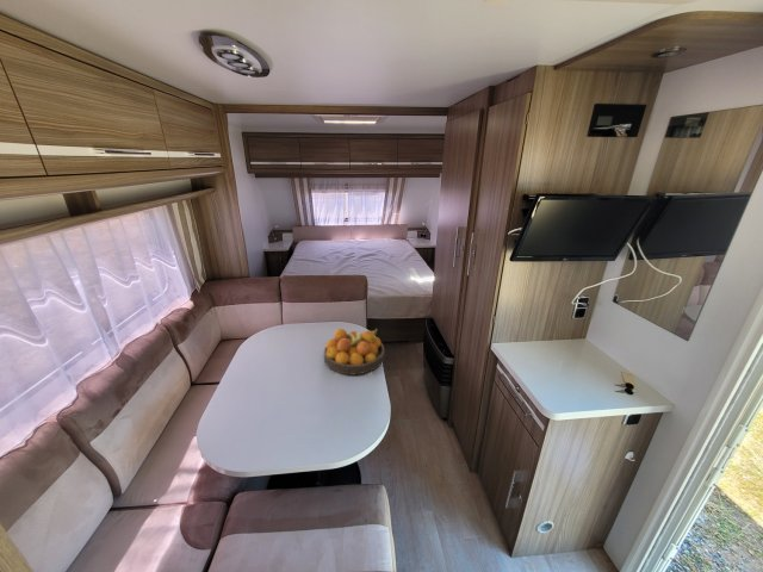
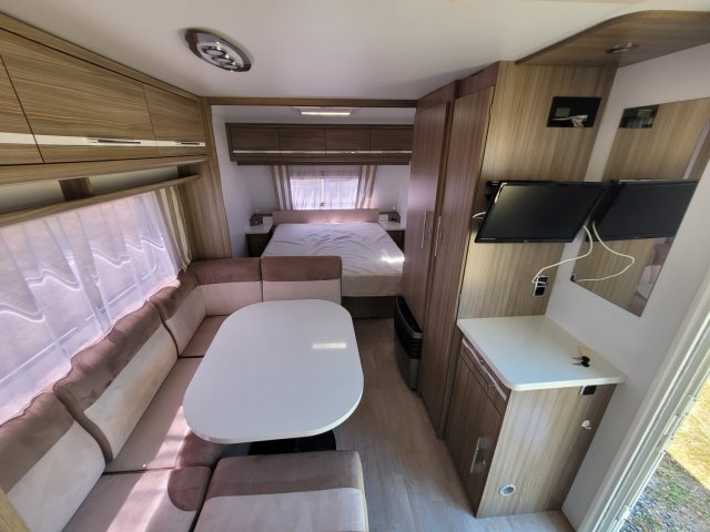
- fruit bowl (354, 344)
